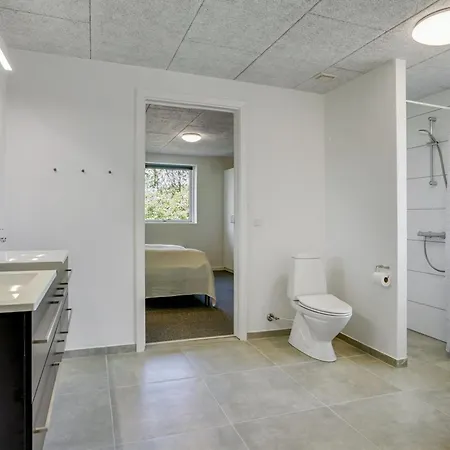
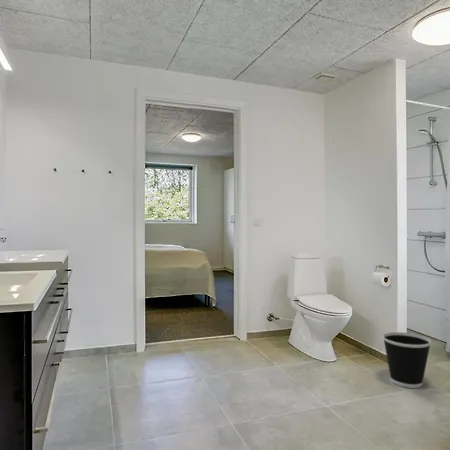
+ wastebasket (406, 360)
